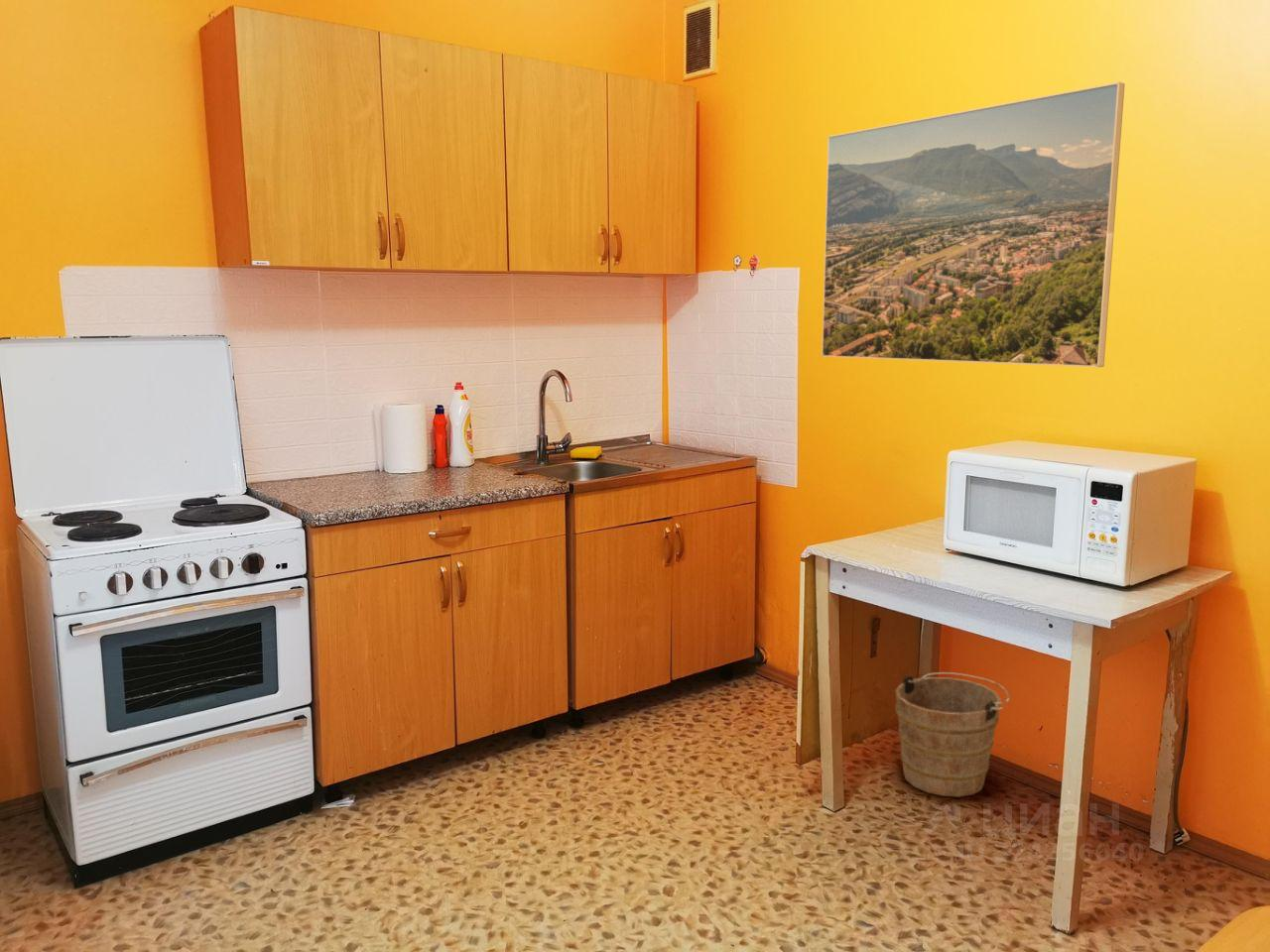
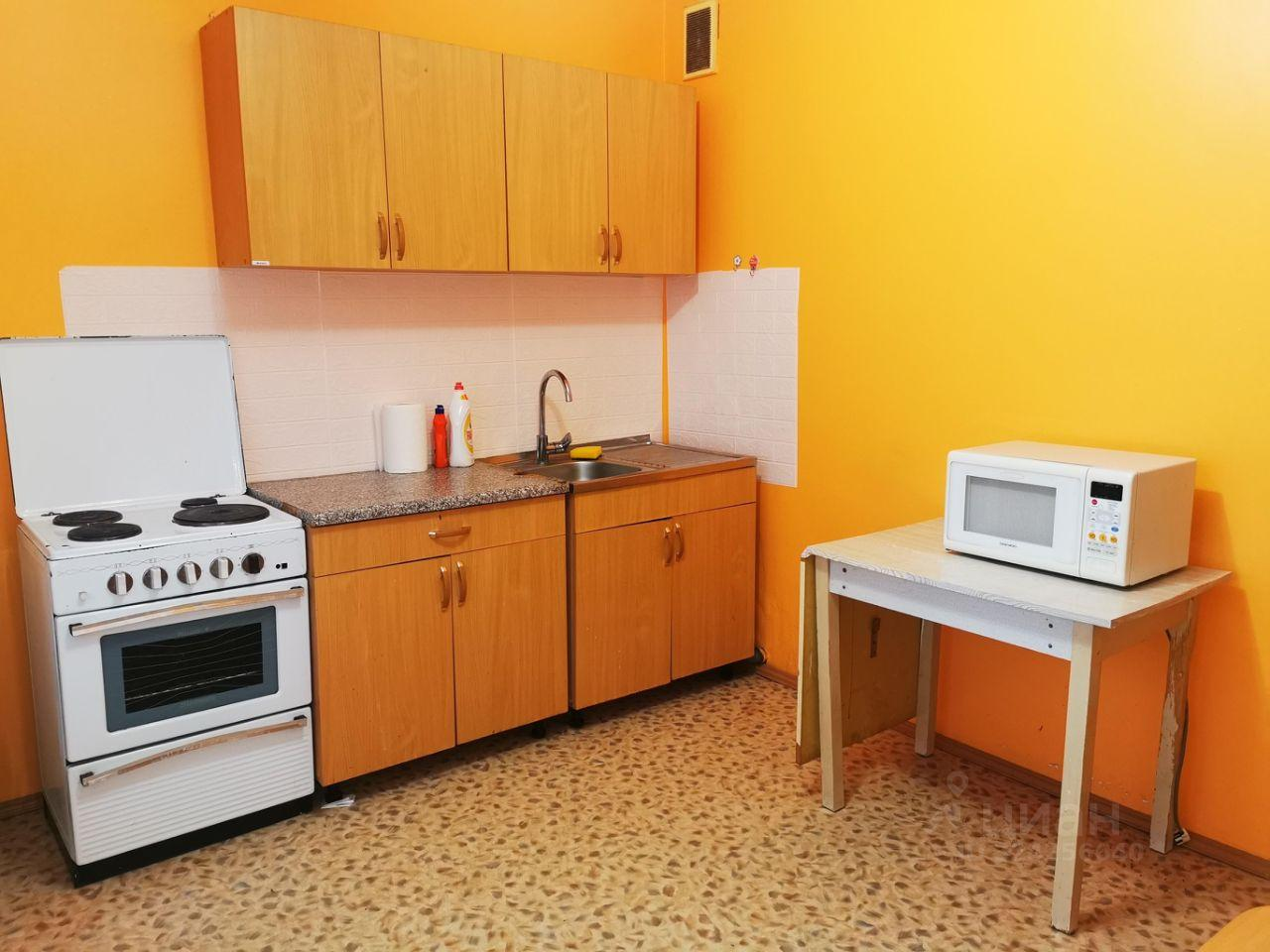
- bucket (951, 733)
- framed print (952, 239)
